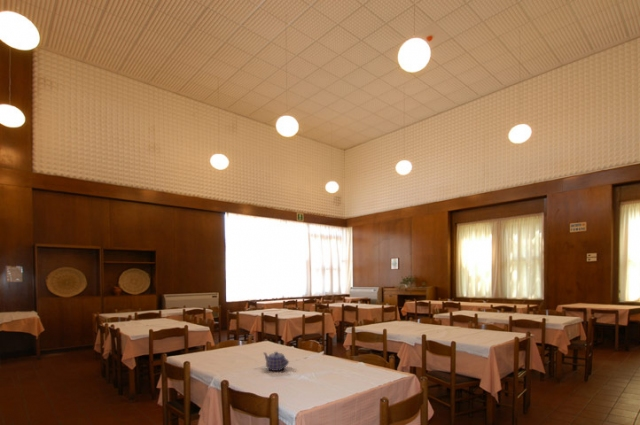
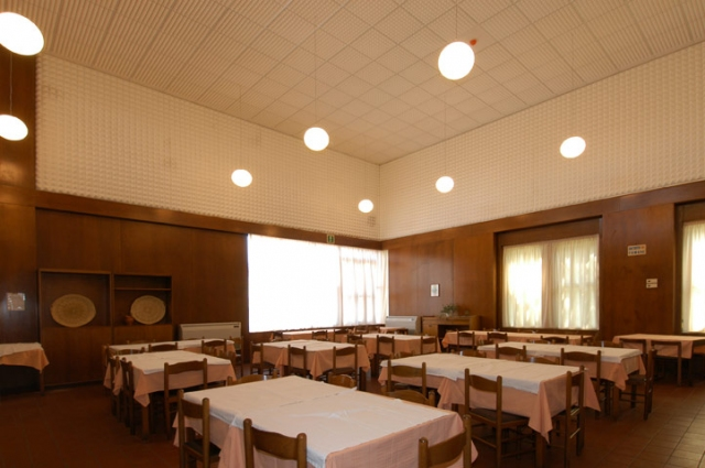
- teapot (275, 360)
